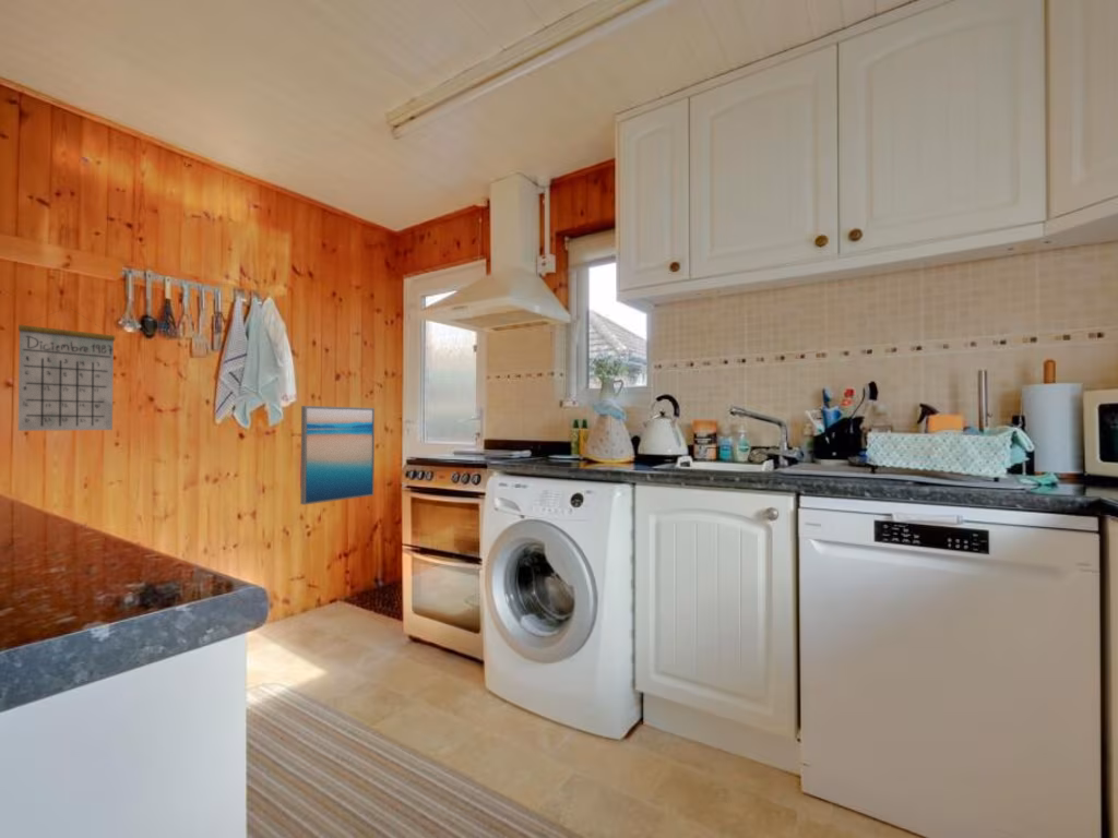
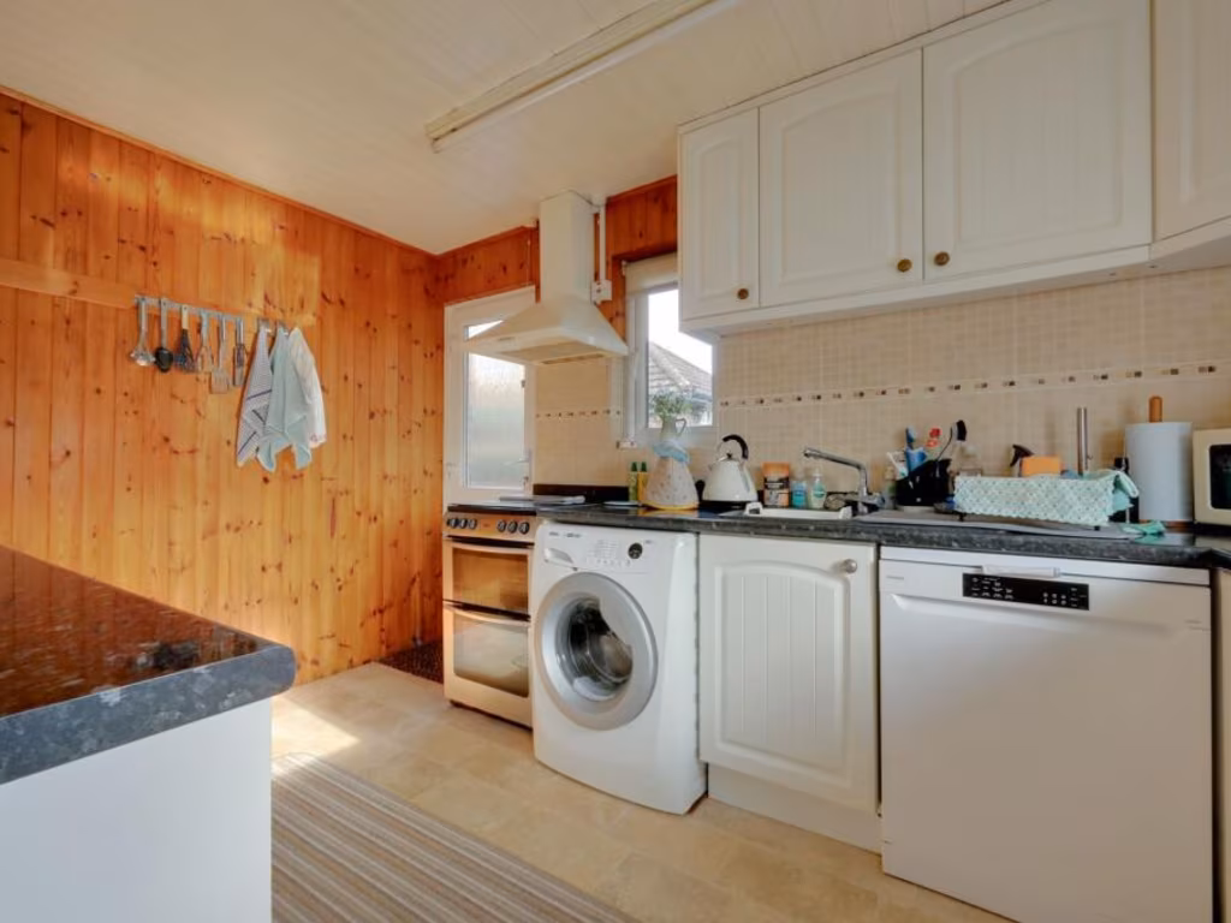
- calendar (69, 368)
- wall art (340, 453)
